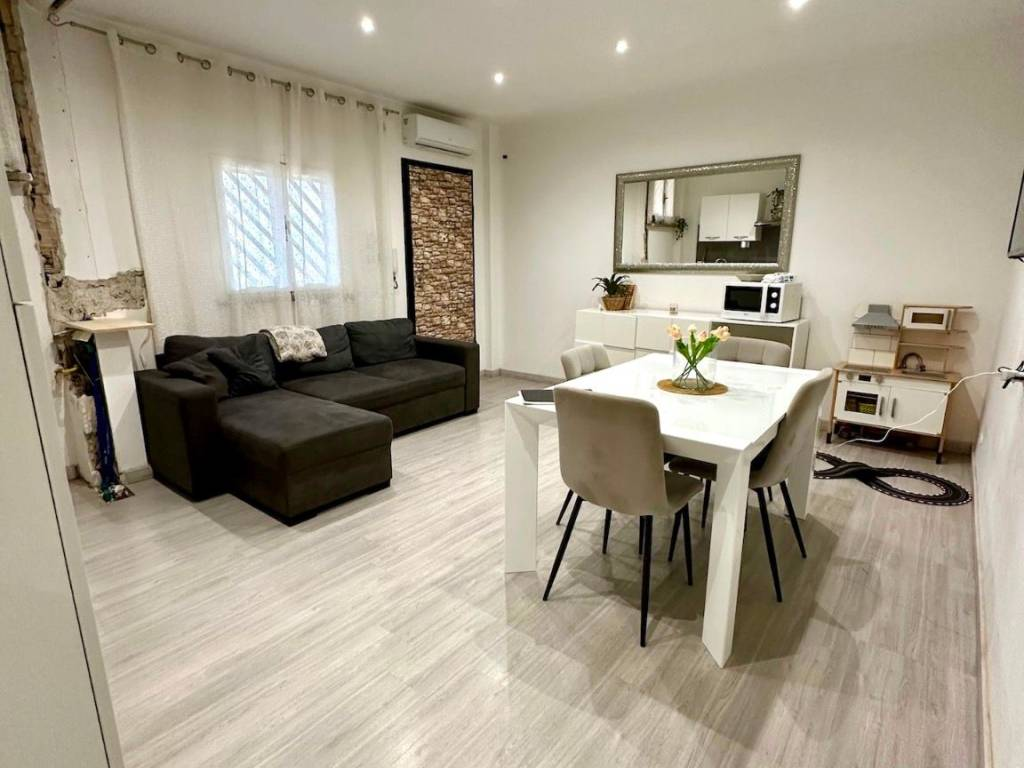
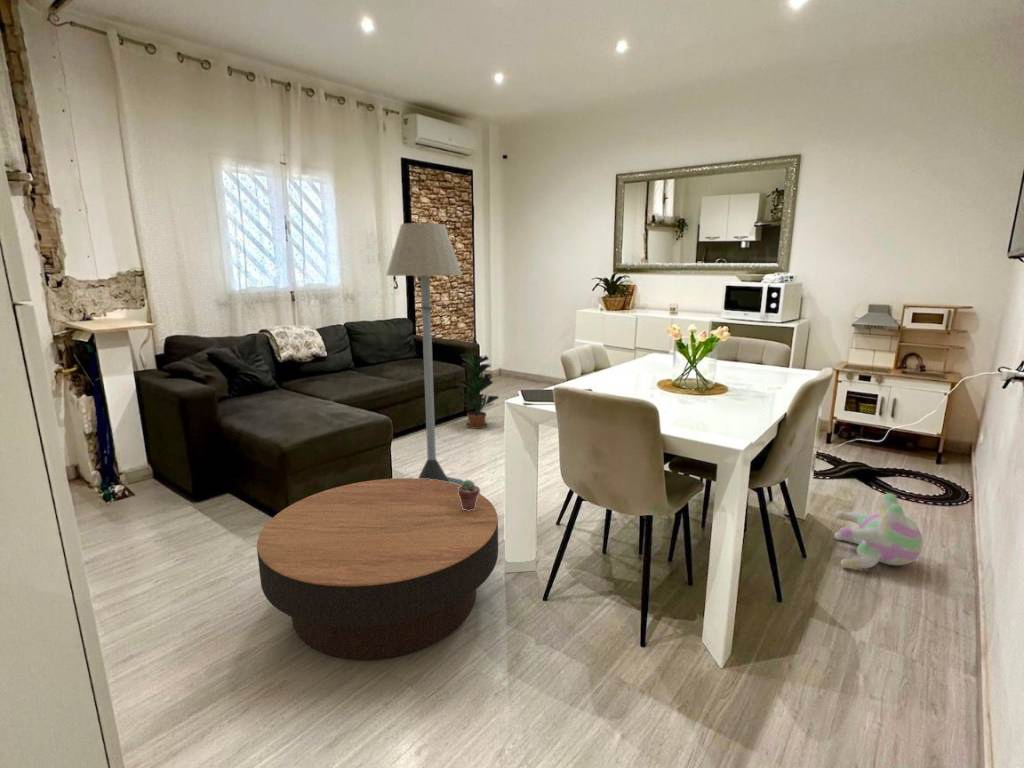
+ floor lamp (428, 366)
+ plush toy (878, 528)
+ potted plant (472, 389)
+ coffee table (385, 559)
+ potted succulent (468, 493)
